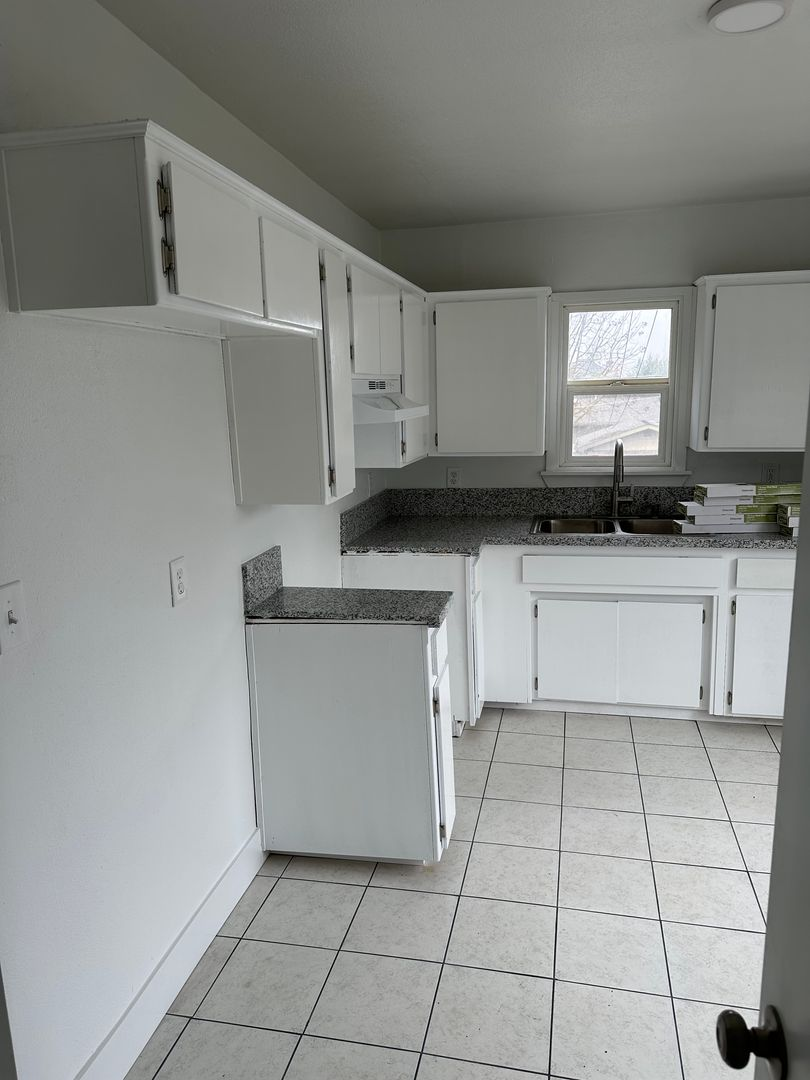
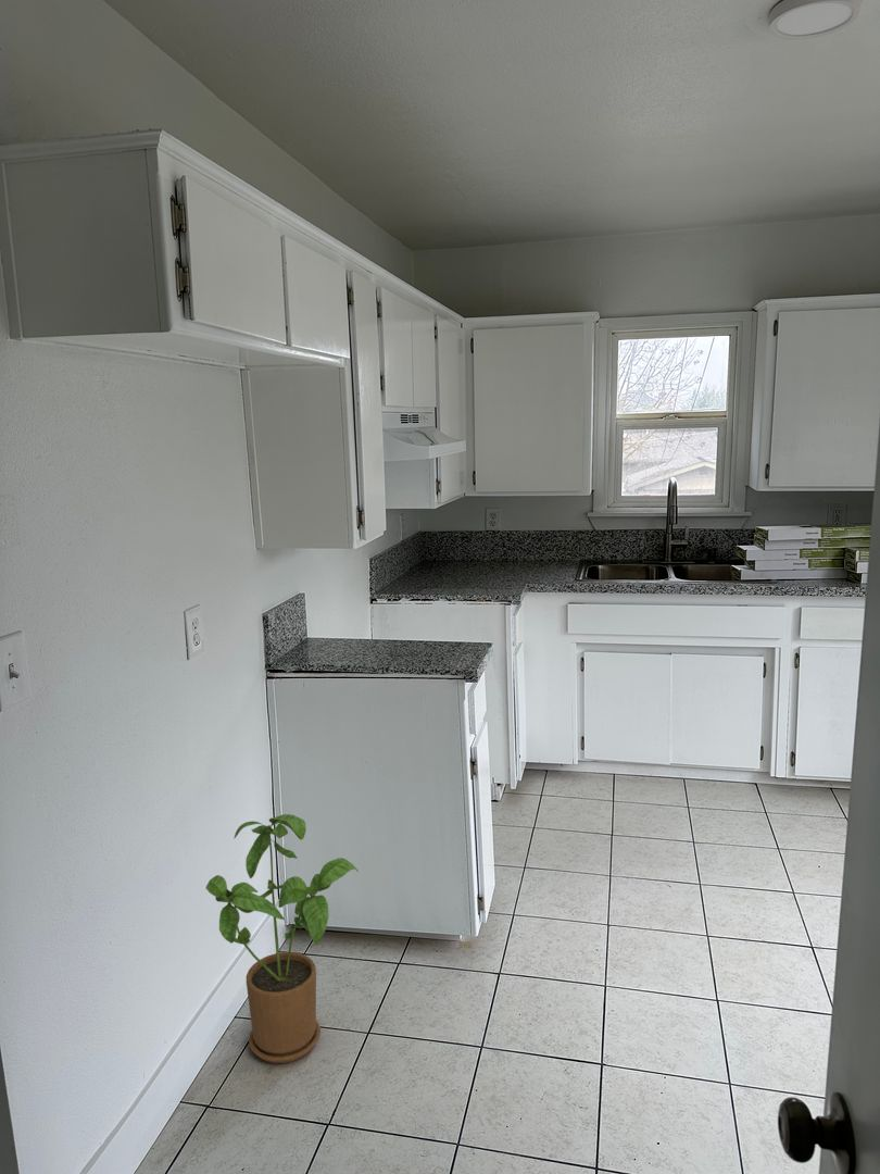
+ house plant (288, 935)
